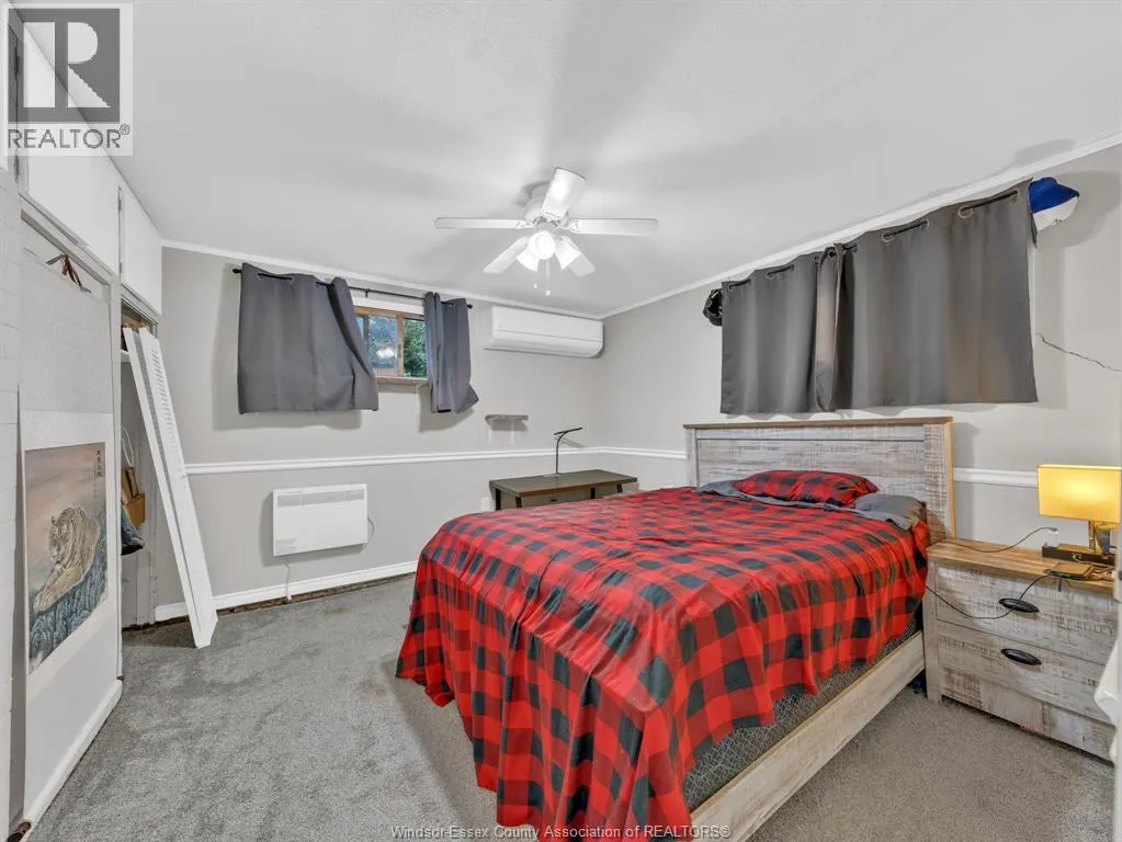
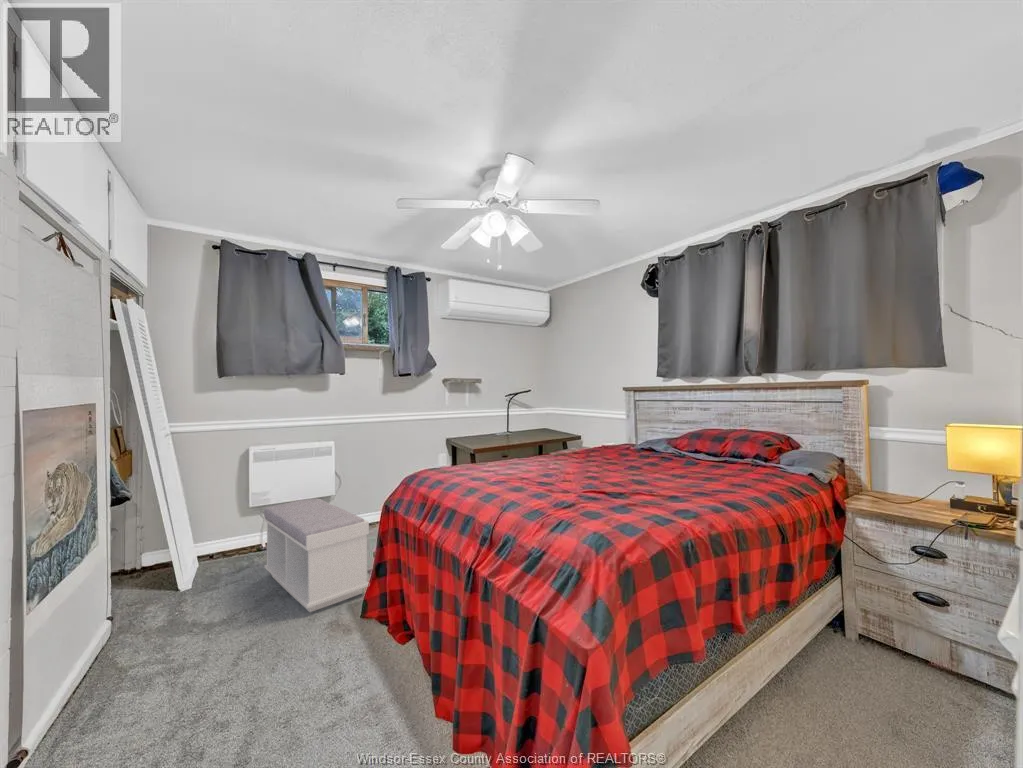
+ bench (313, 547)
